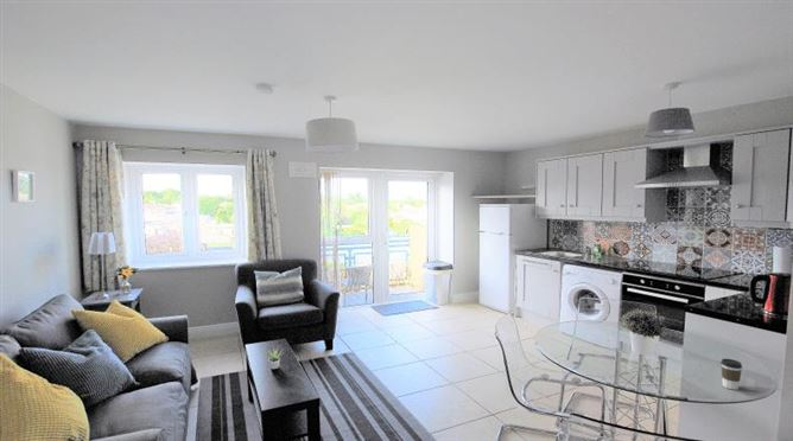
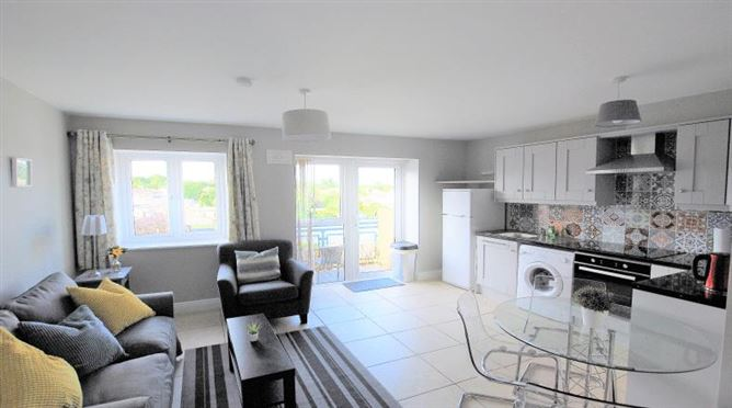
- coffee cup (730, 373)
